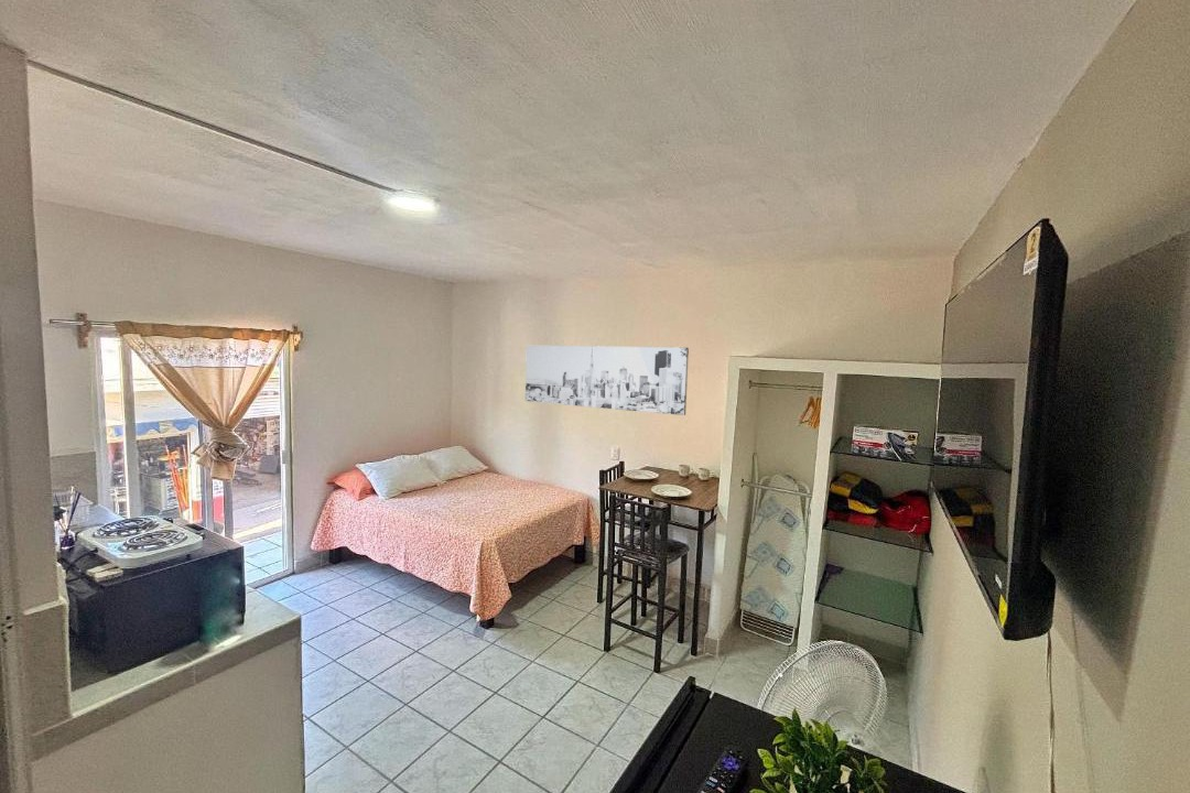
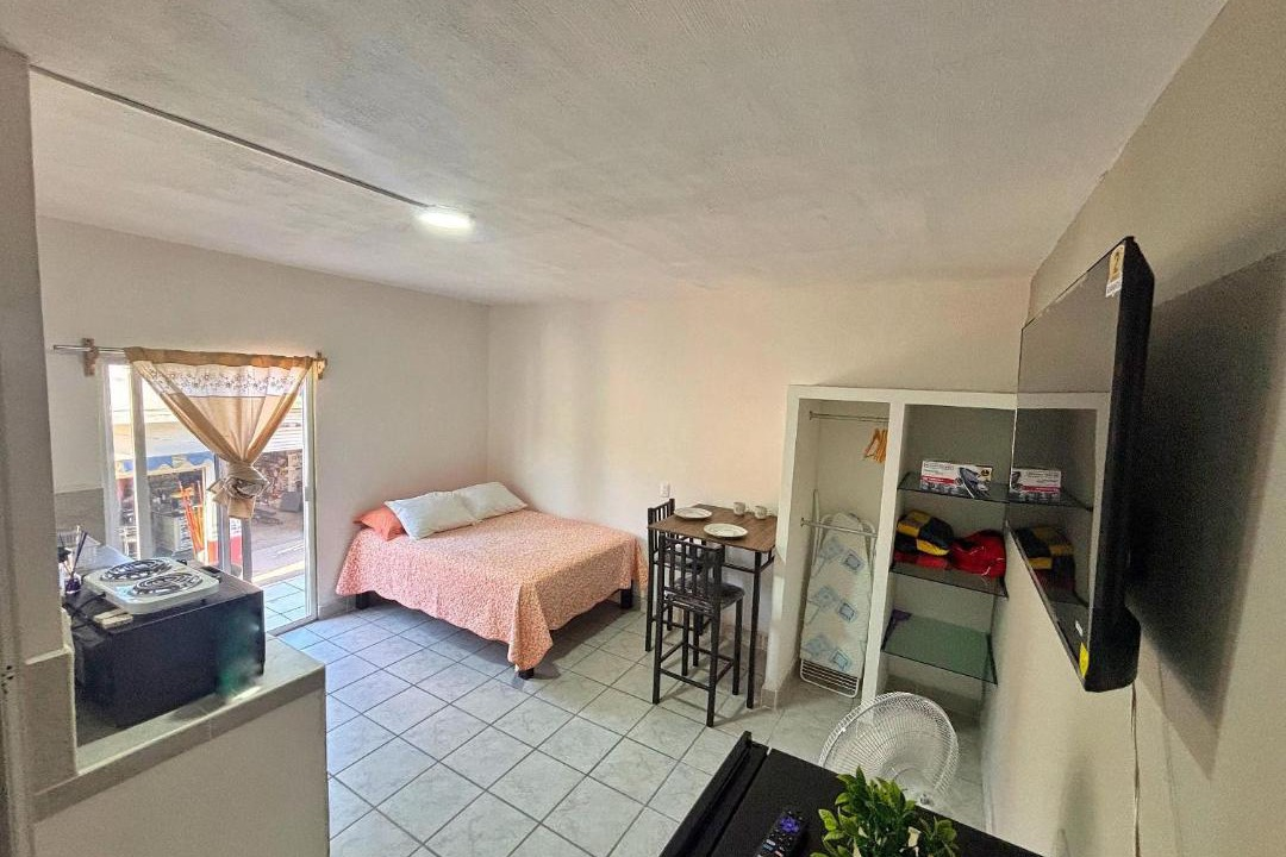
- wall art (598, 377)
